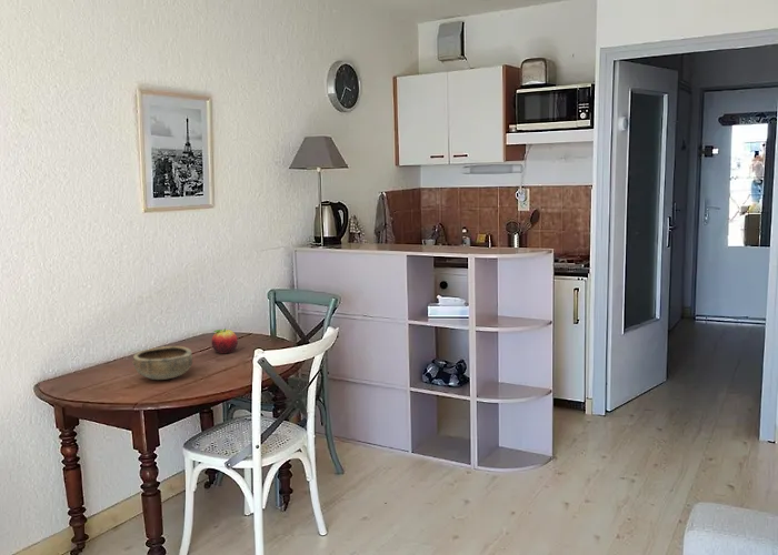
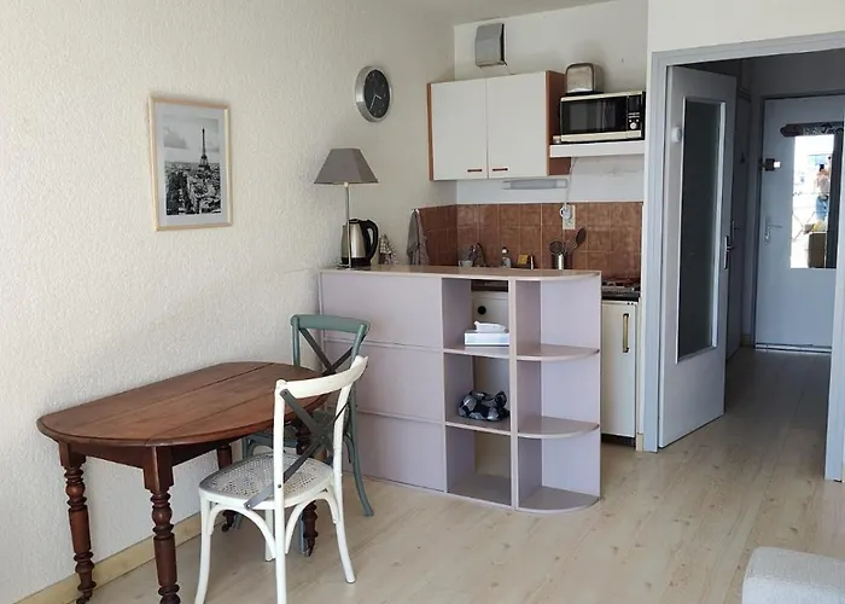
- bowl (161, 364)
- fruit (225, 340)
